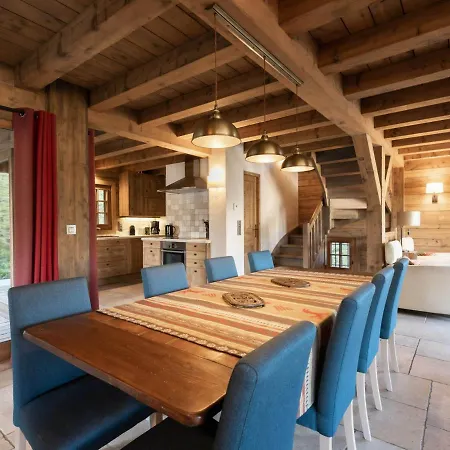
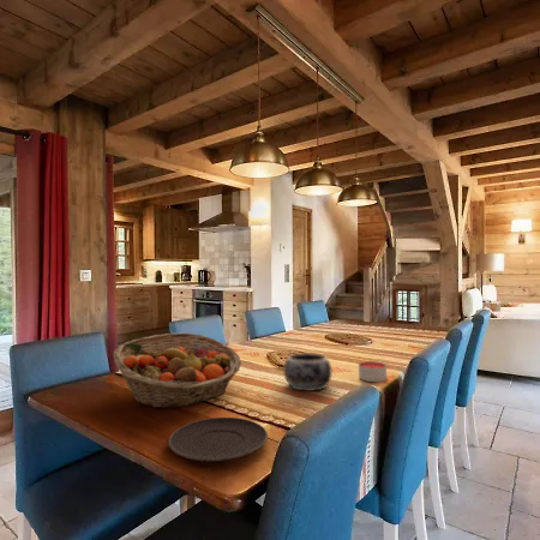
+ candle (372, 371)
+ fruit basket (180, 366)
+ plate (218, 439)
+ decorative bowl (307, 371)
